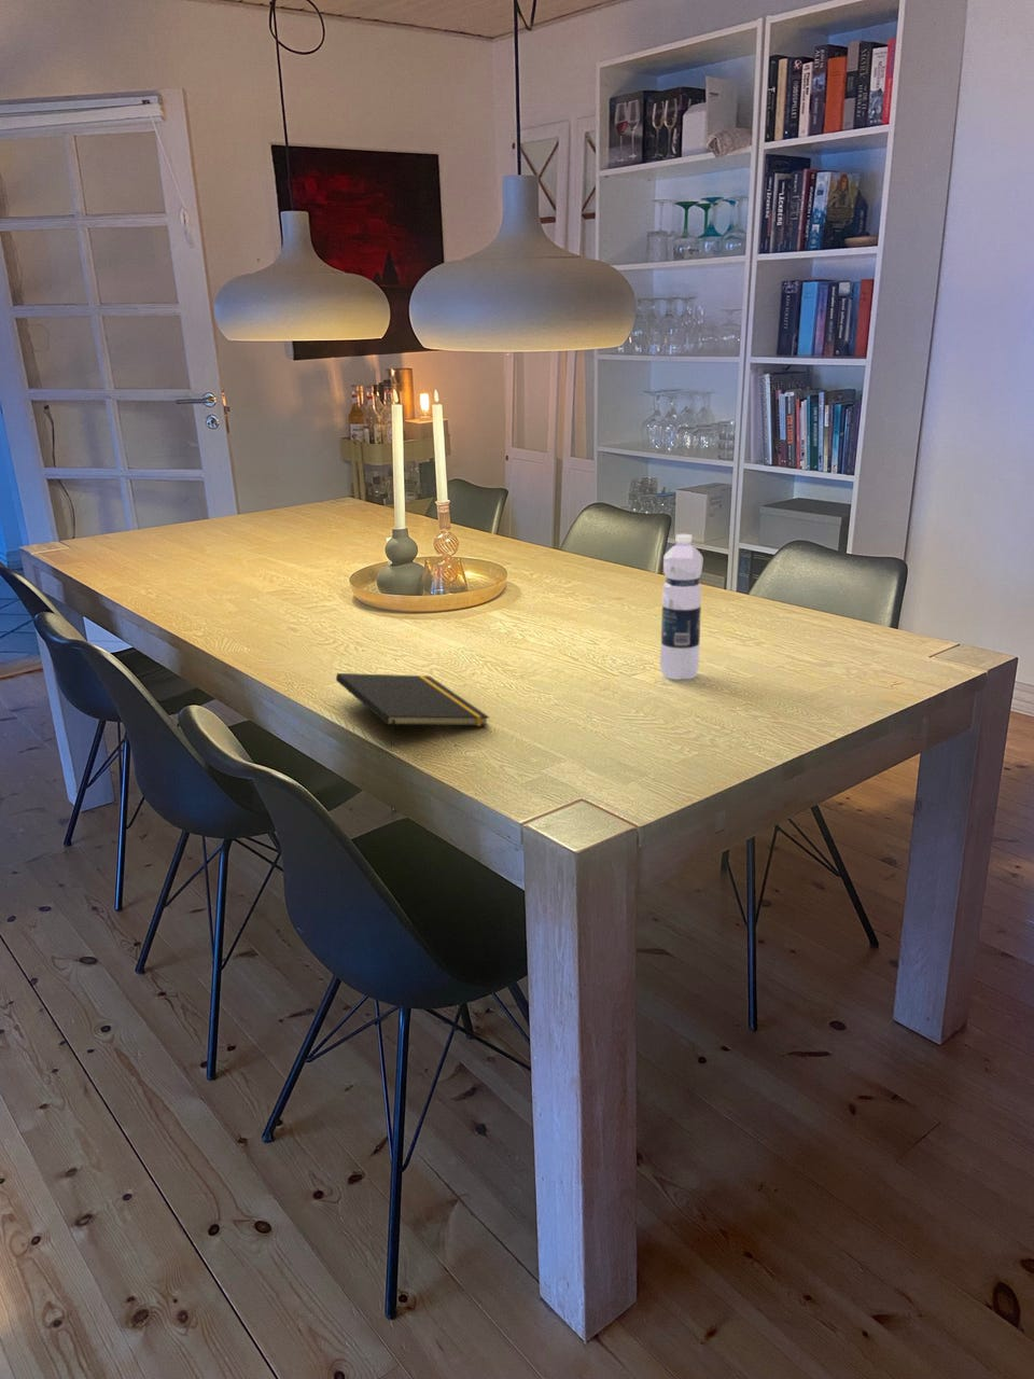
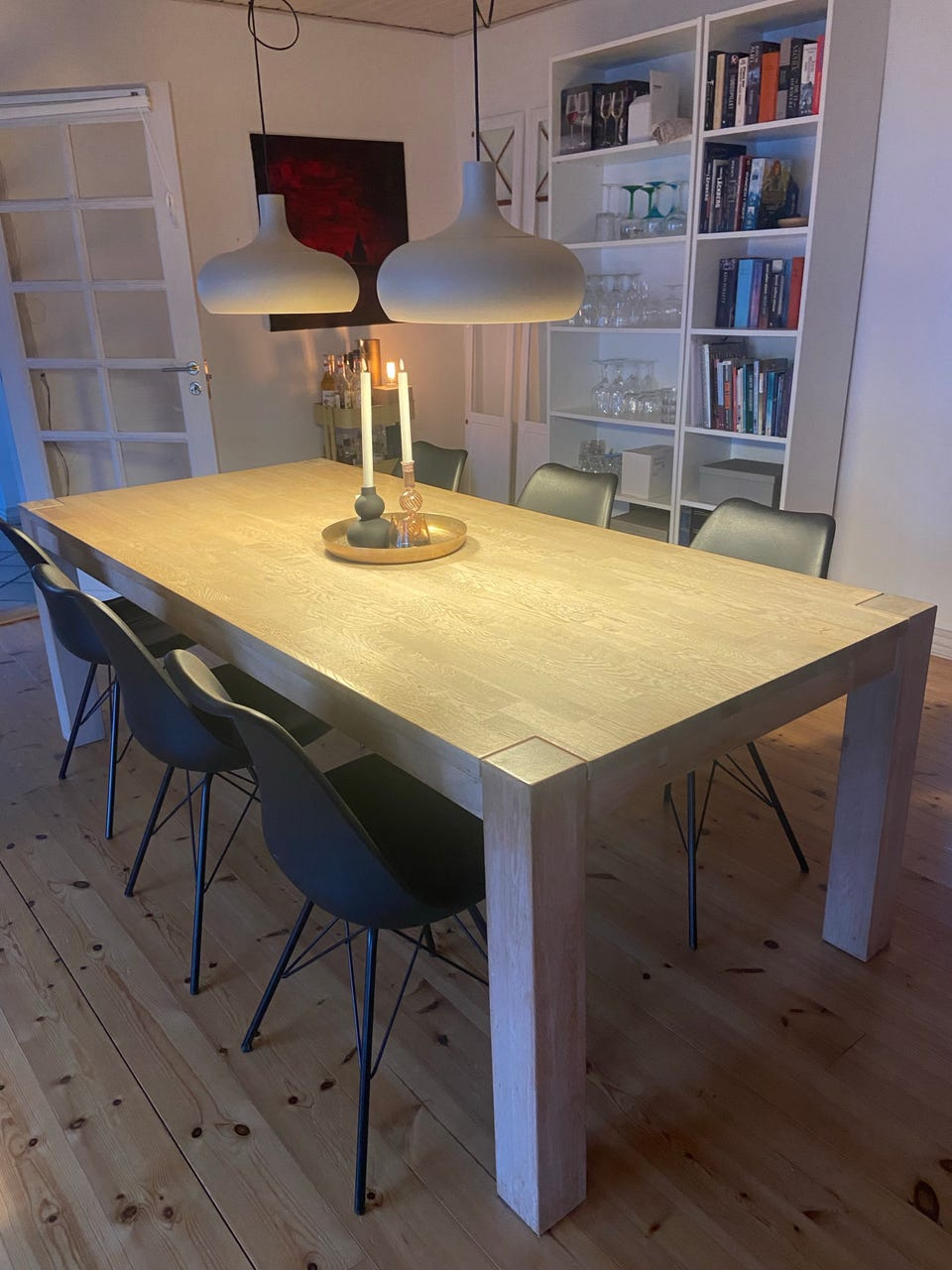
- notepad (409, 698)
- water bottle (681, 607)
